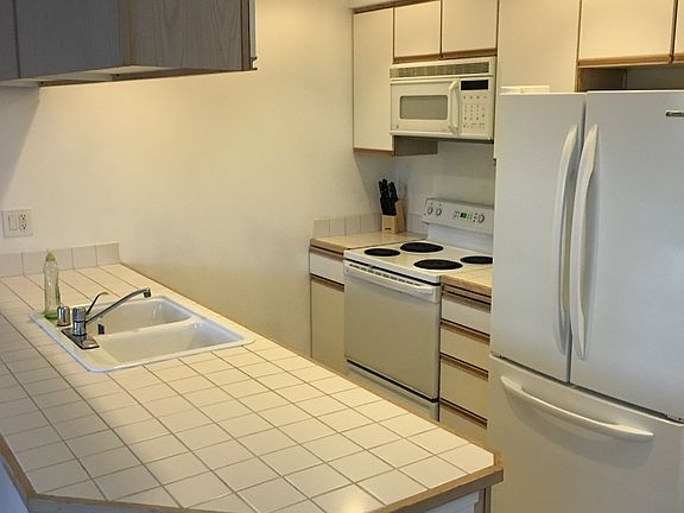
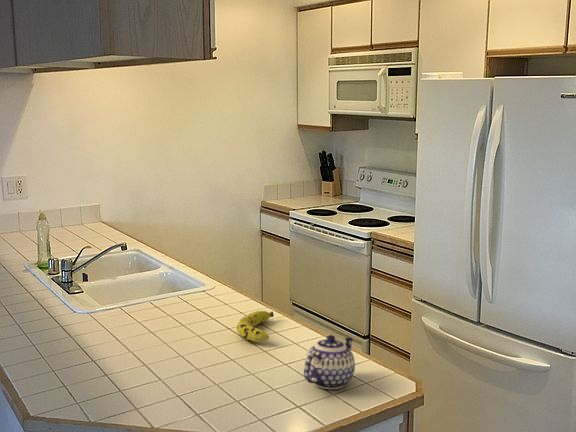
+ teapot (329, 359)
+ fruit (262, 322)
